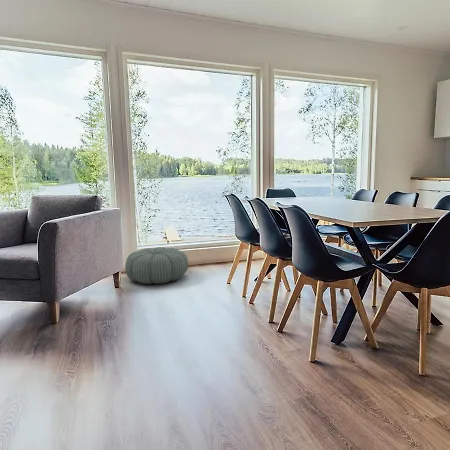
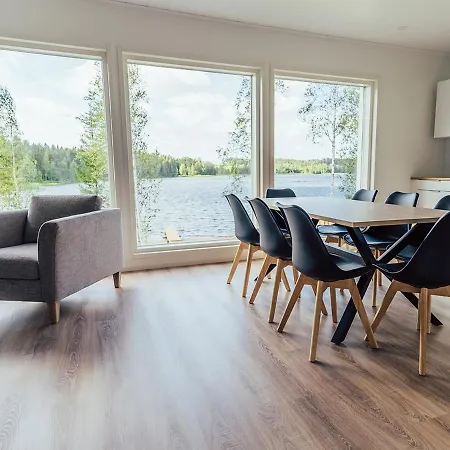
- pouf (157, 264)
